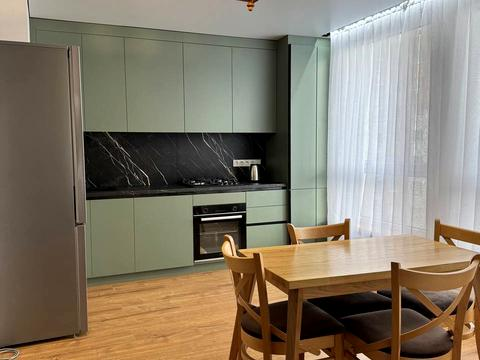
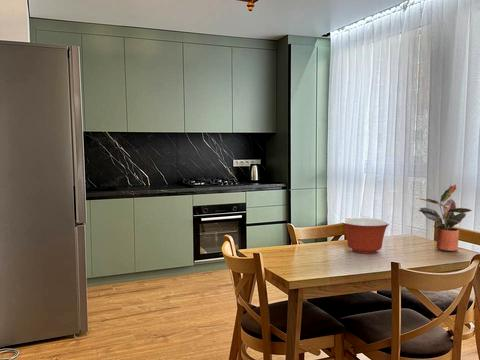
+ mixing bowl (364, 236)
+ potted plant (441, 218)
